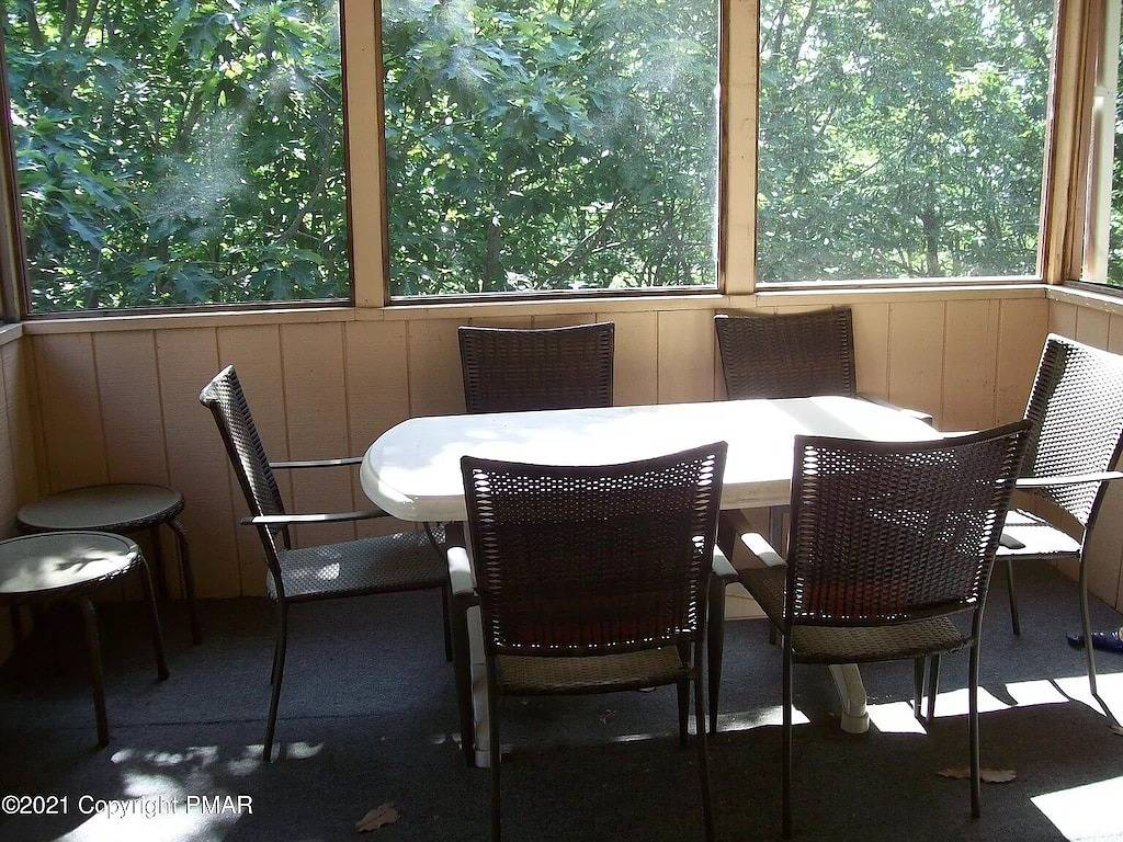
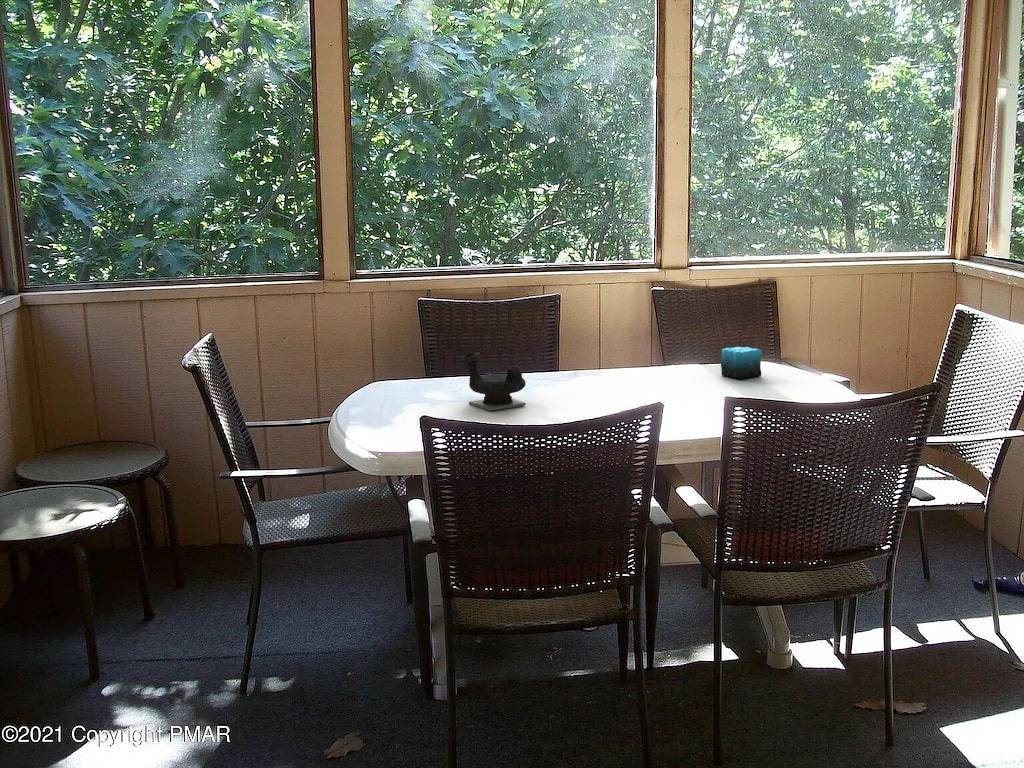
+ candle (740, 356)
+ teapot (495, 379)
